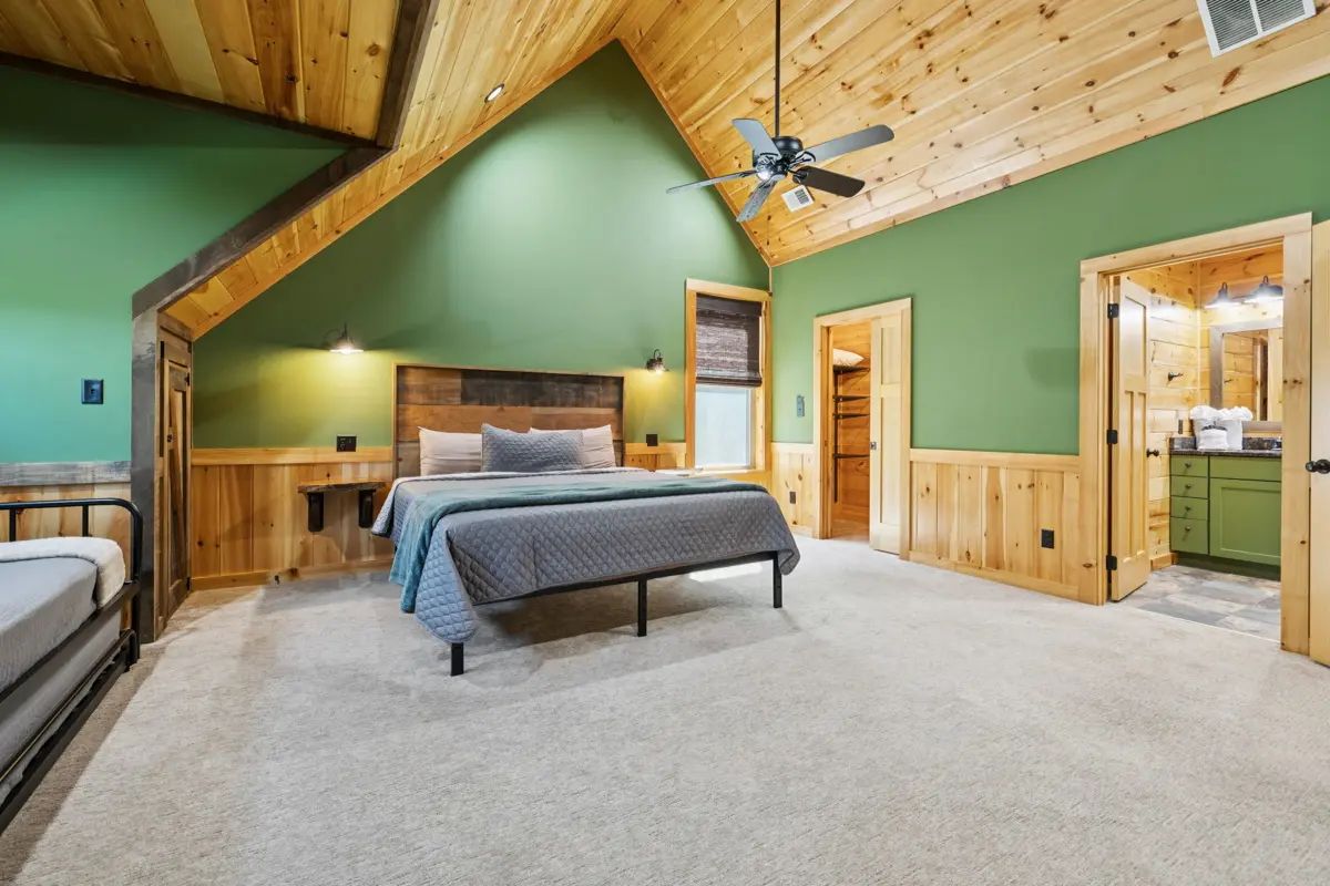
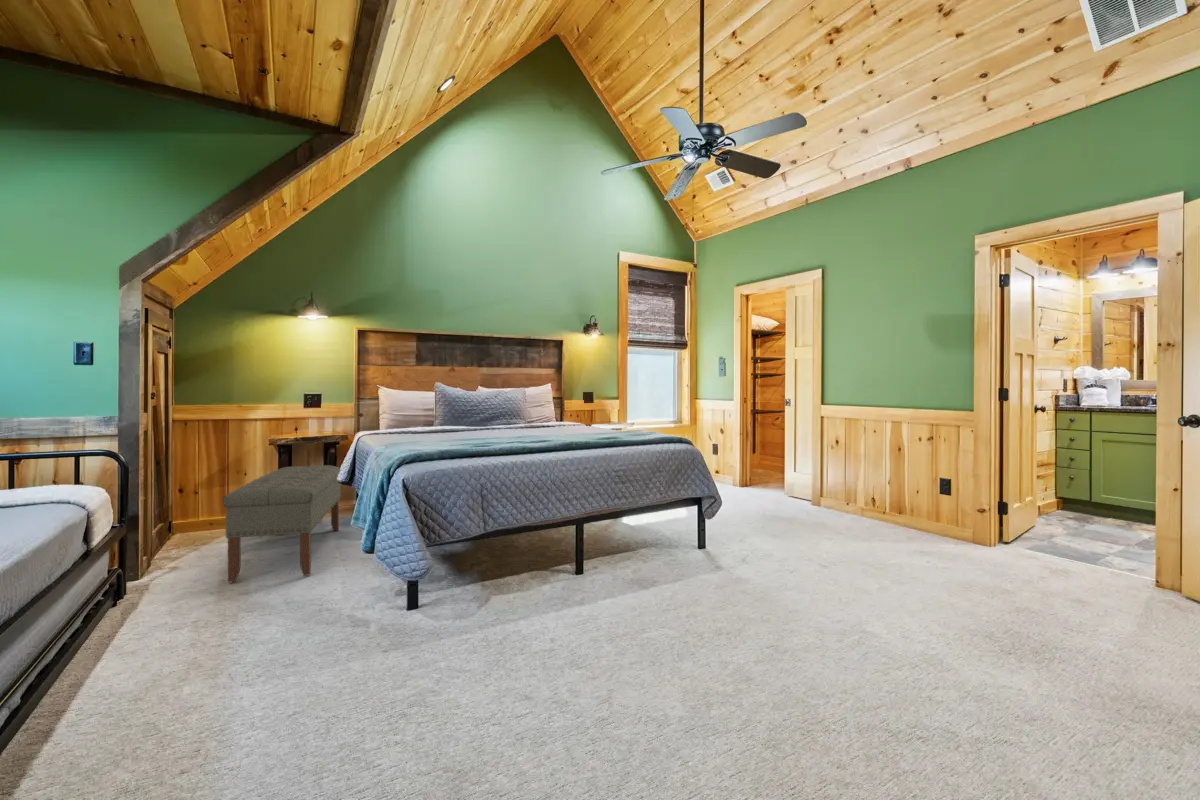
+ bench (292, 513)
